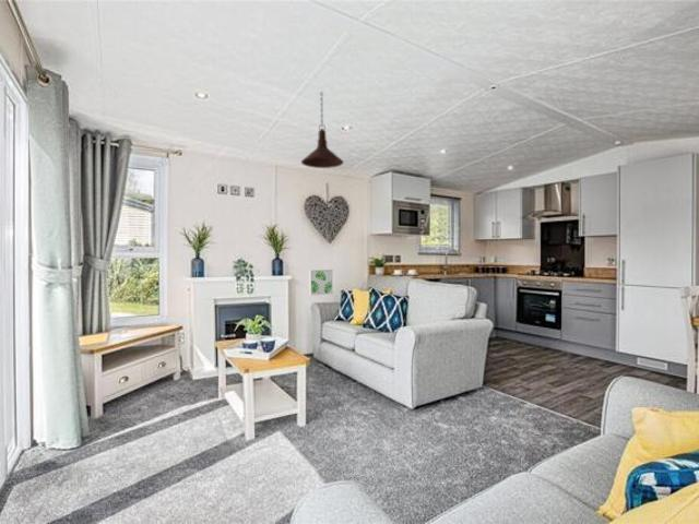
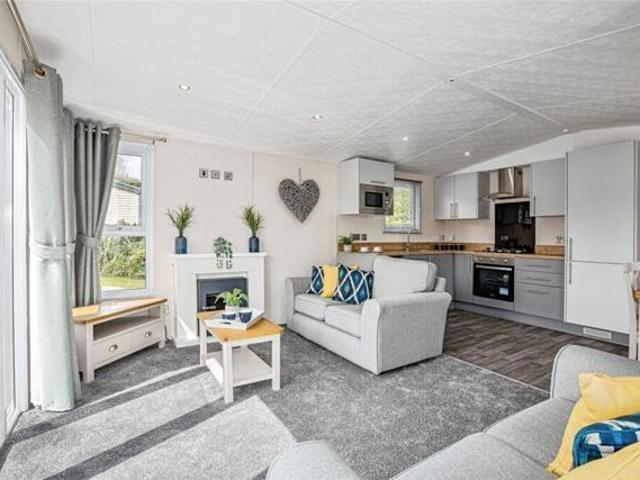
- wall art (321, 282)
- pendant light (320, 126)
